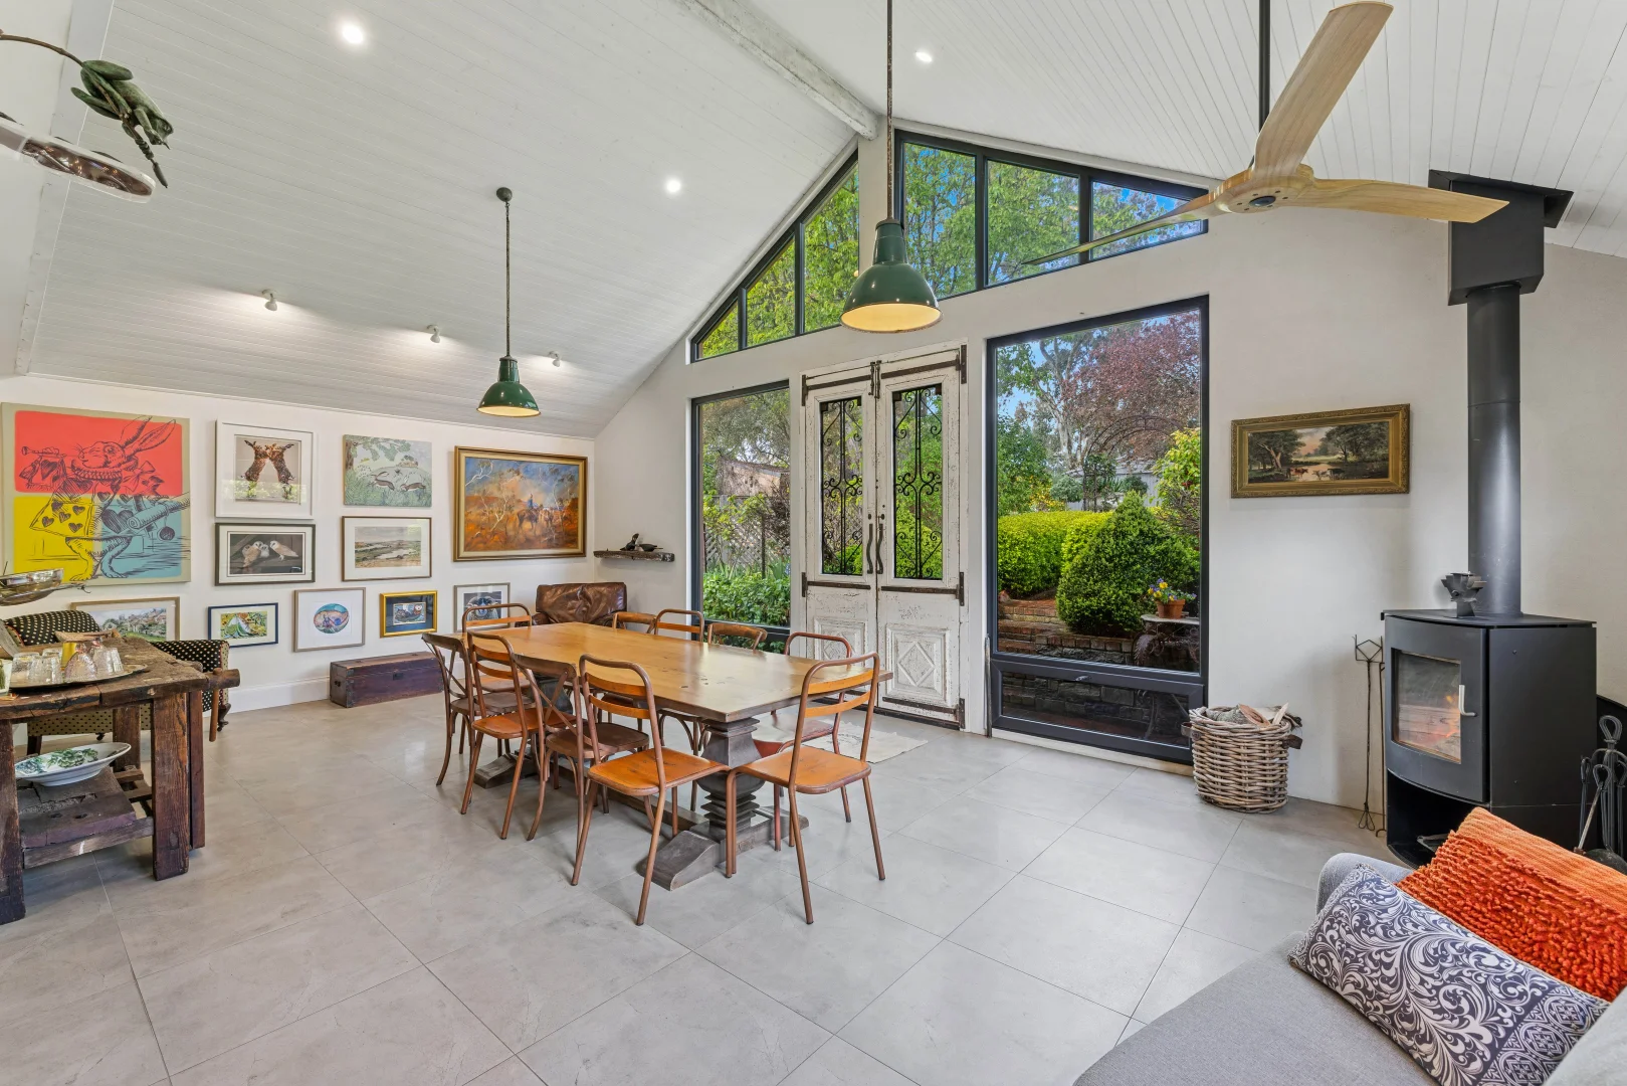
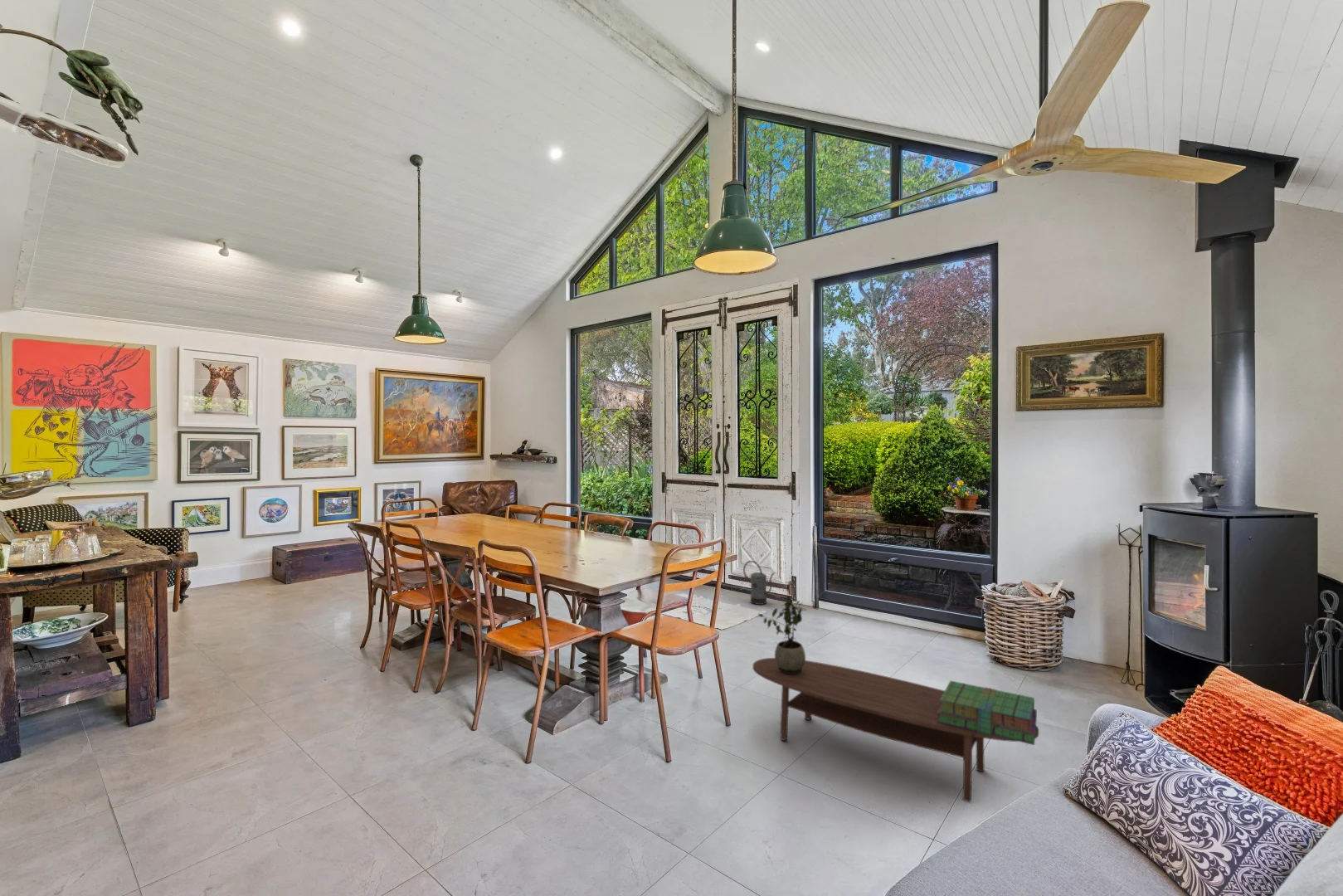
+ coffee table (877, 723)
+ potted plant (784, 631)
+ stack of books (987, 709)
+ watering can (758, 582)
